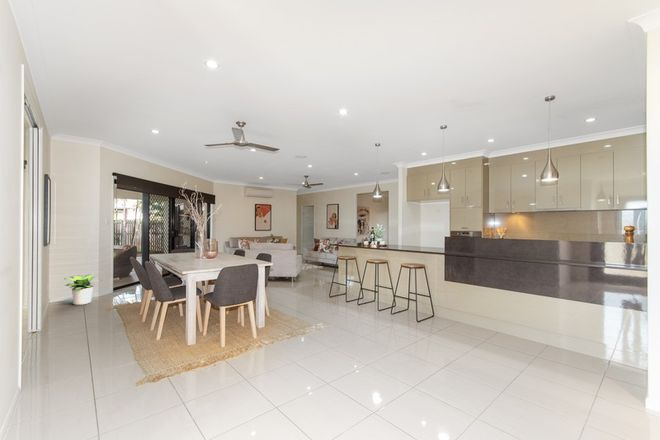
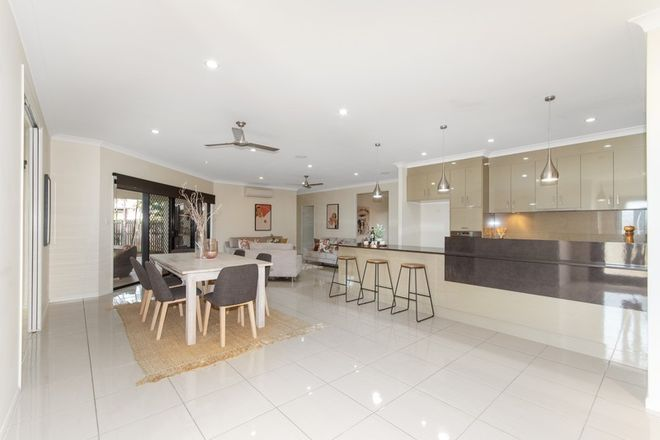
- potted plant (84, 289)
